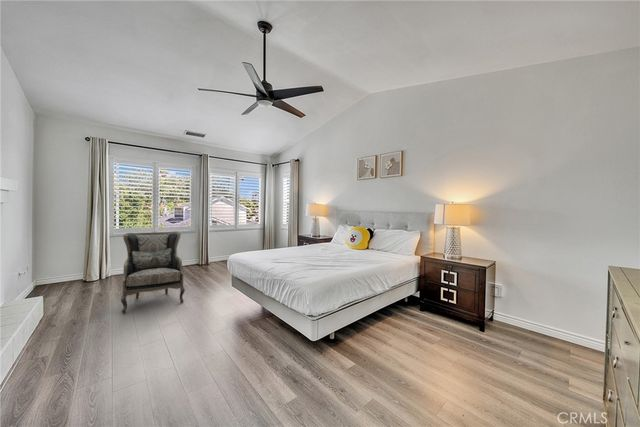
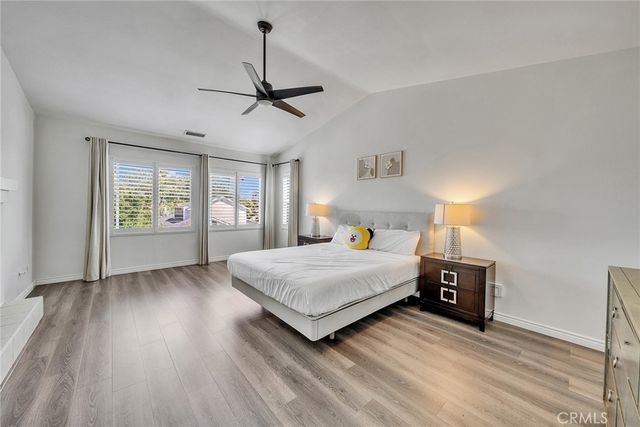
- armchair (159, 266)
